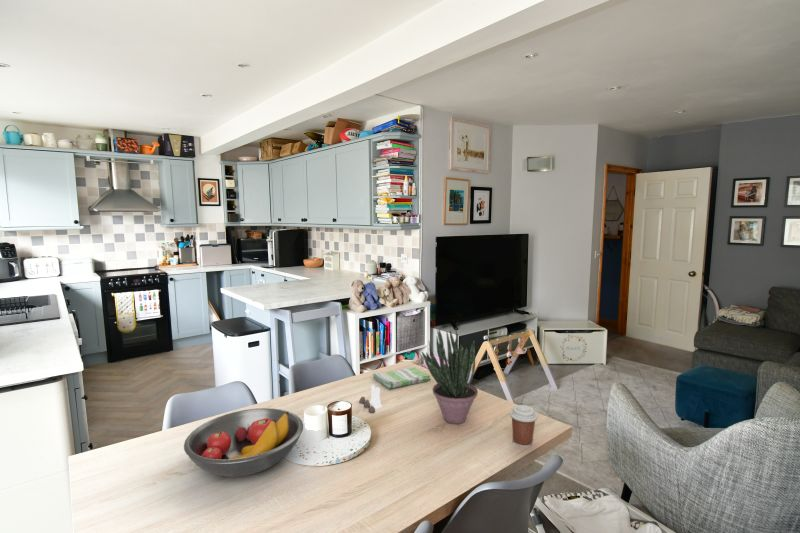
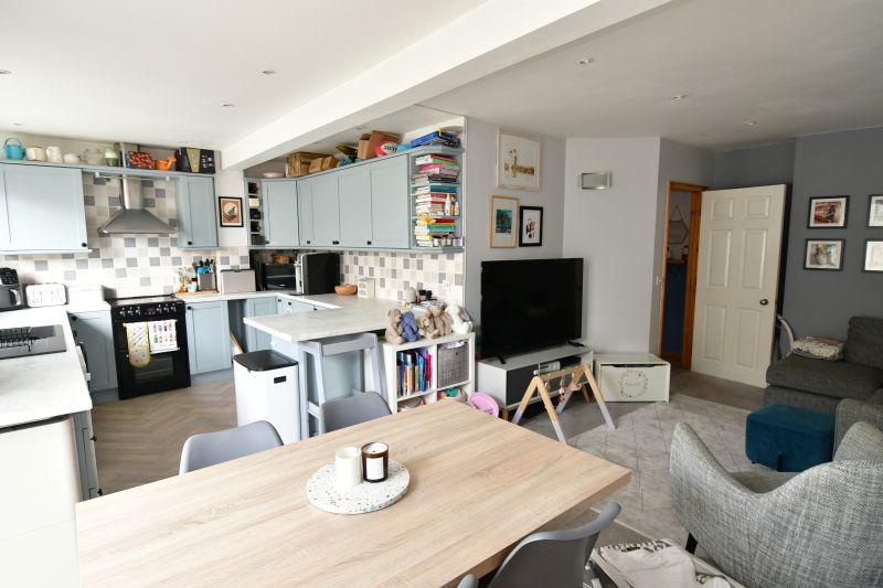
- fruit bowl (246, 442)
- coffee cup (523, 425)
- potted plant (450, 375)
- salt and pepper shaker set (371, 396)
- dish towel (401, 375)
